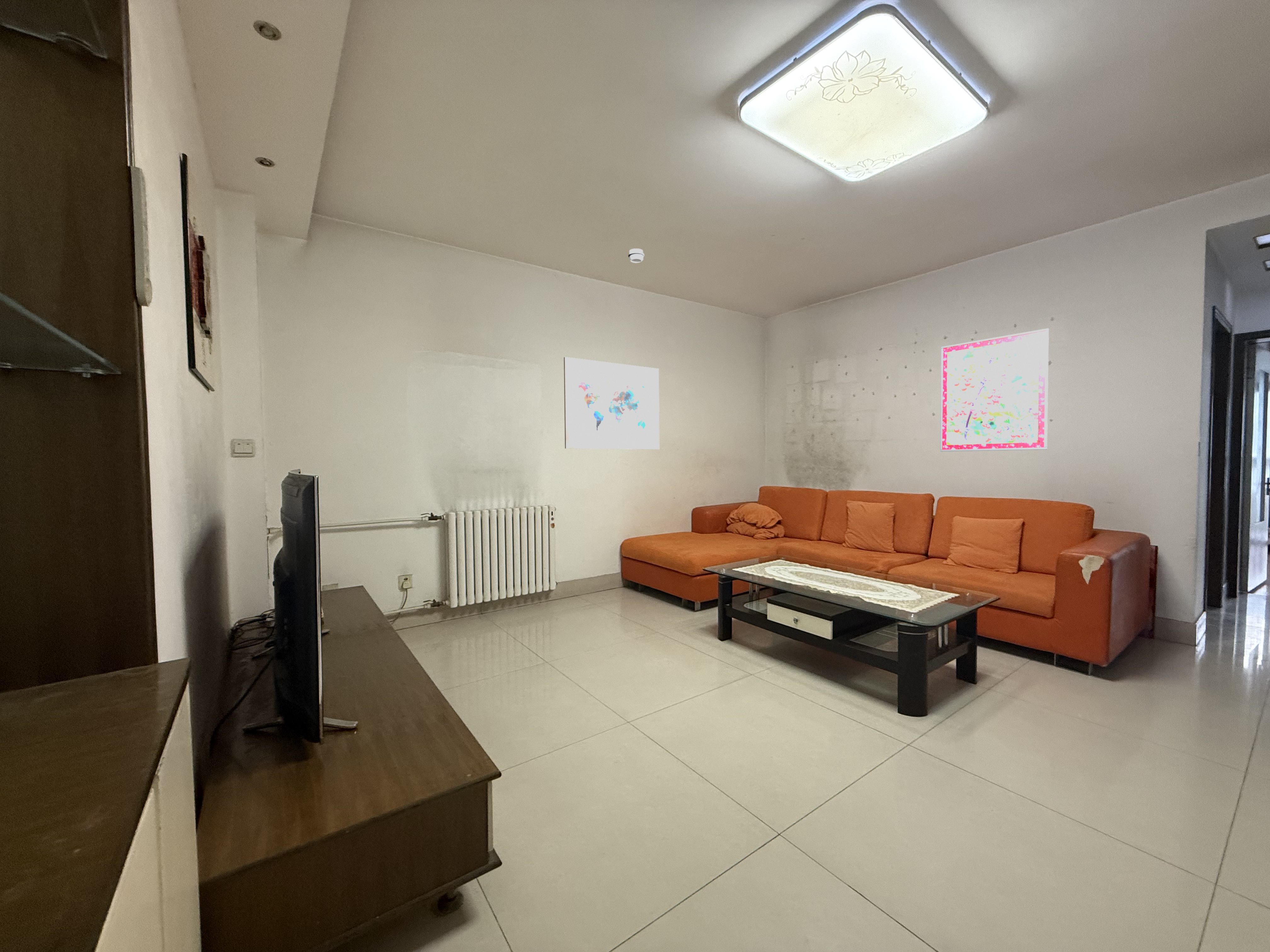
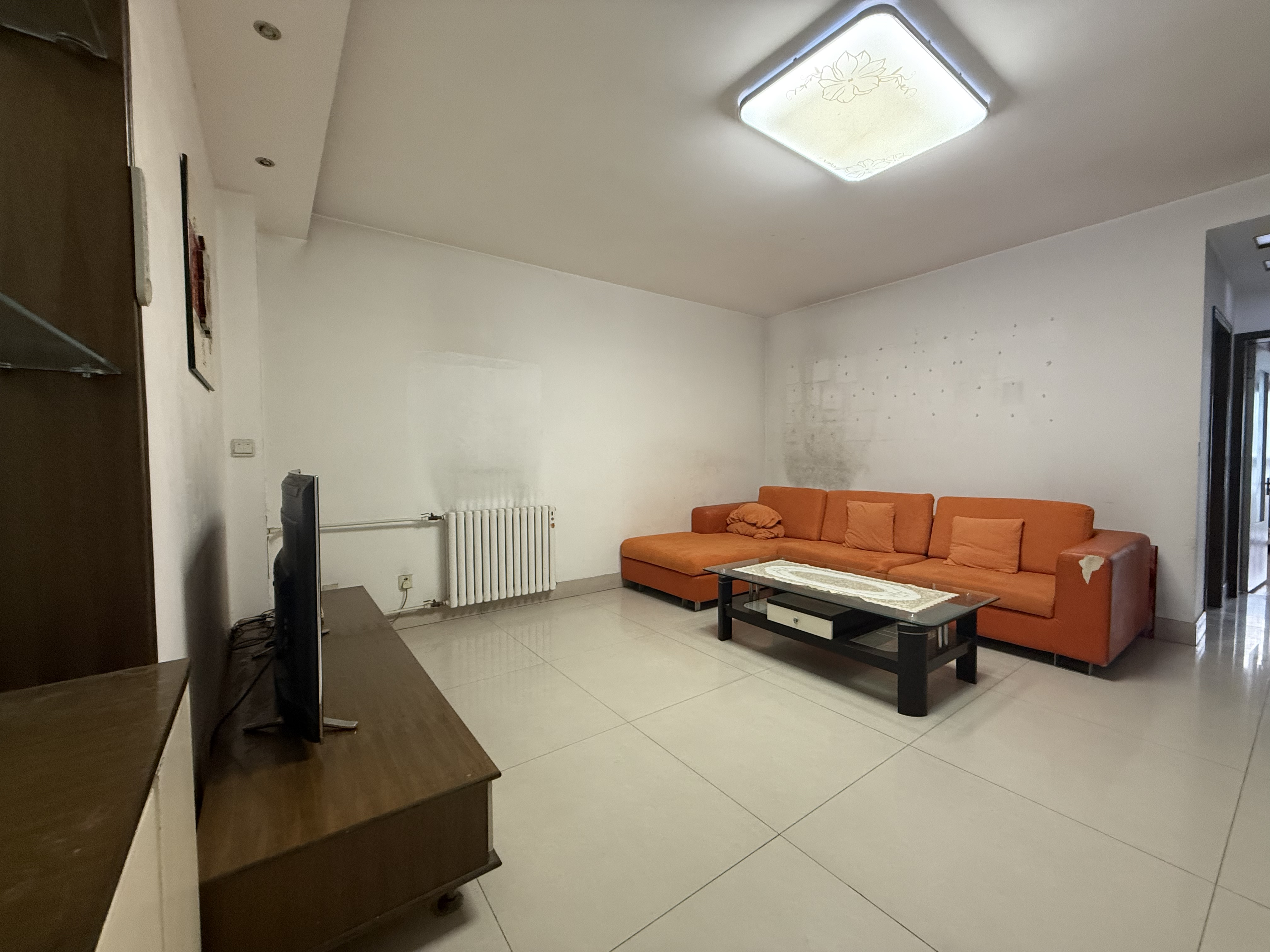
- smoke detector (636, 256)
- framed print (990, 394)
- wall art (615, 406)
